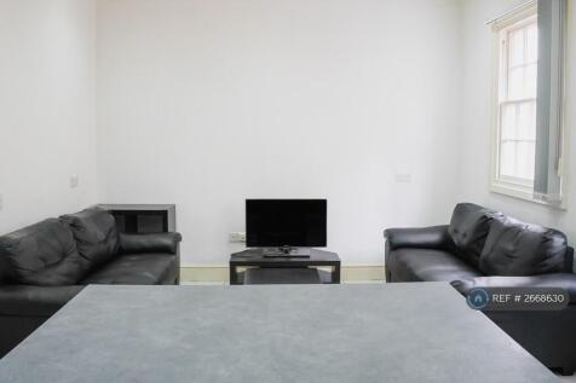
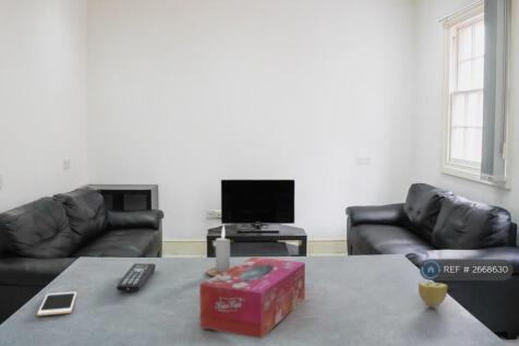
+ candle (222, 248)
+ fruit (432, 295)
+ remote control (137, 275)
+ tissue box (256, 291)
+ cell phone (58, 302)
